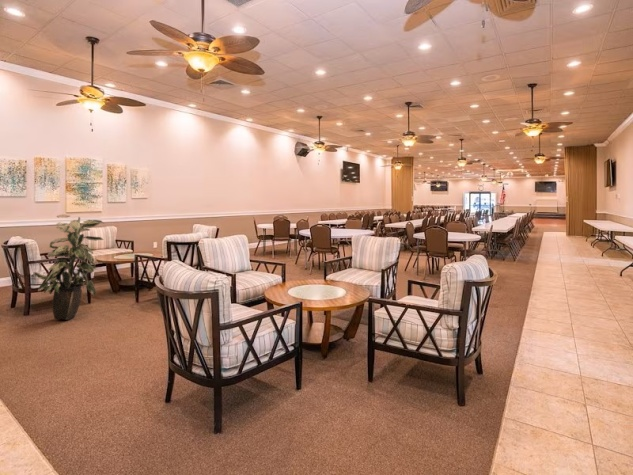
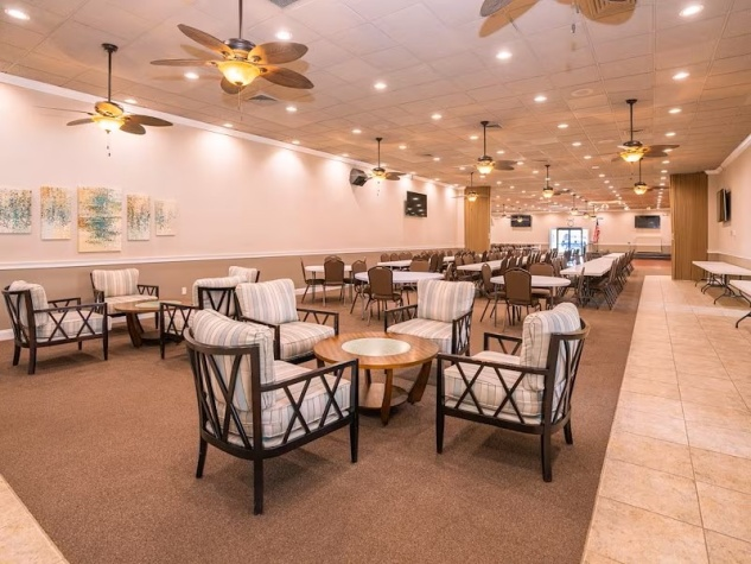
- indoor plant (71, 266)
